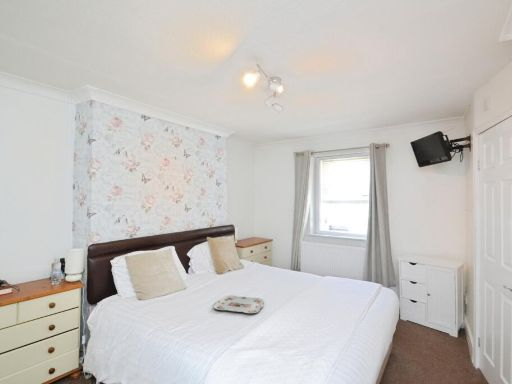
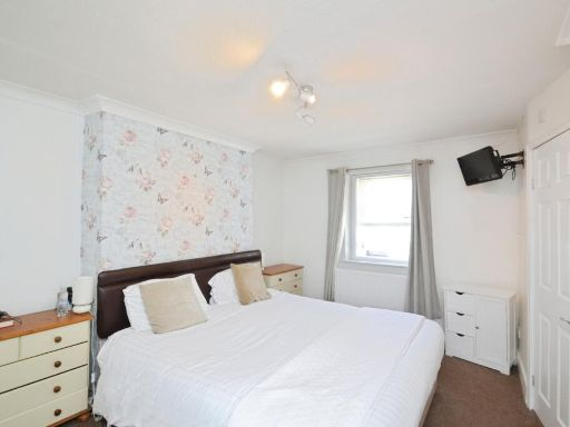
- serving tray (239, 304)
